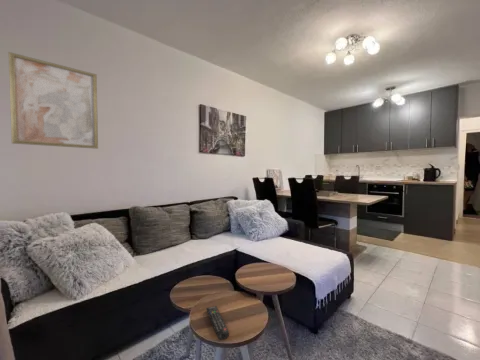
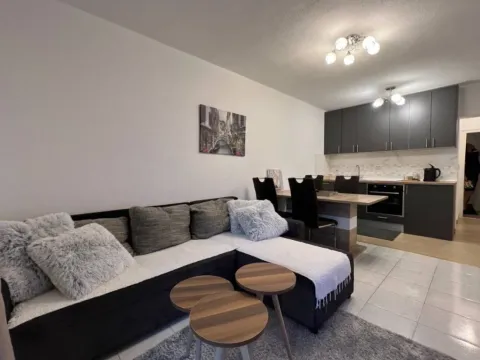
- remote control (216, 320)
- wall art (58, 105)
